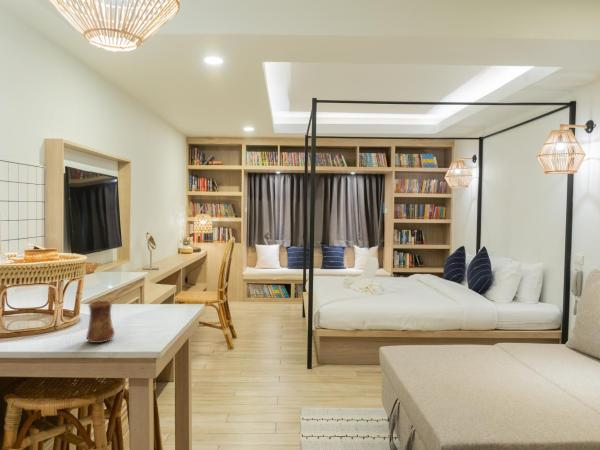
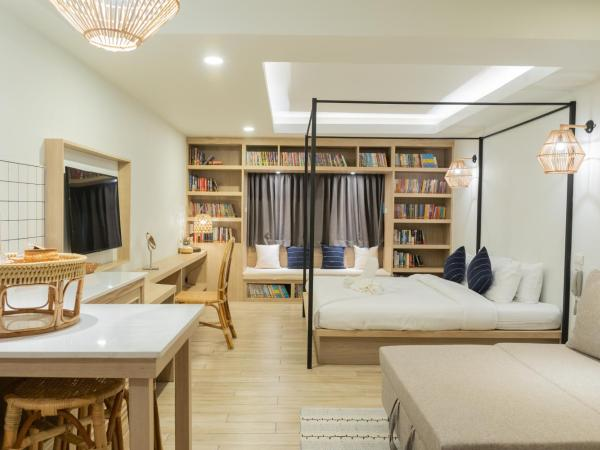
- cup (100, 321)
